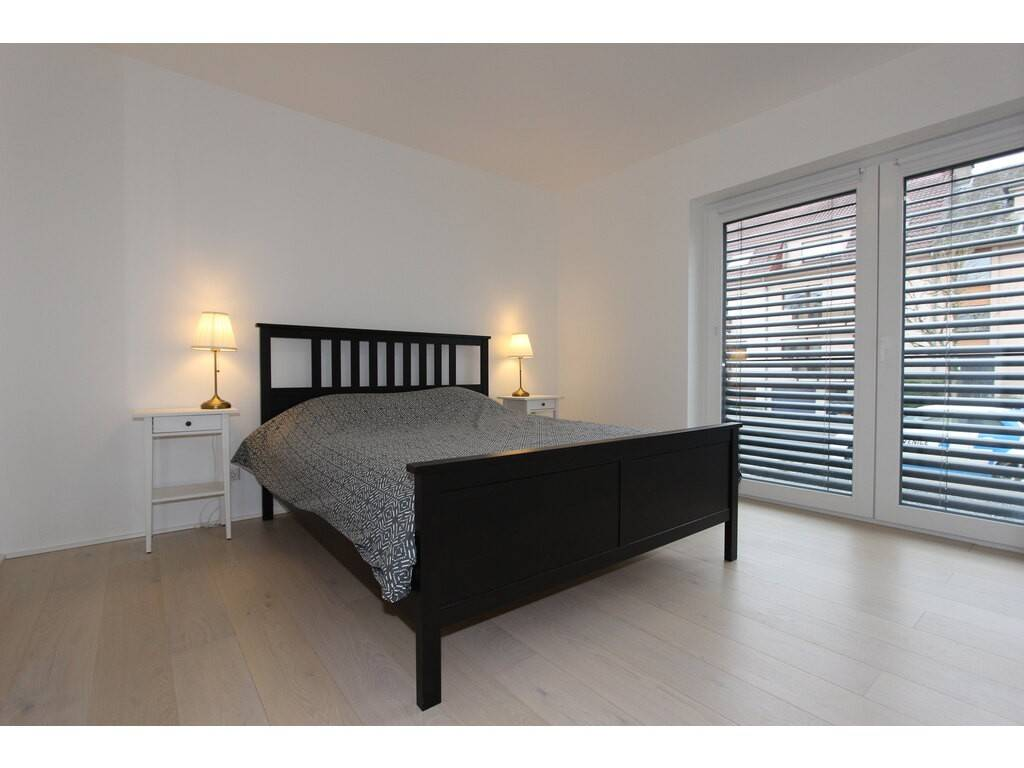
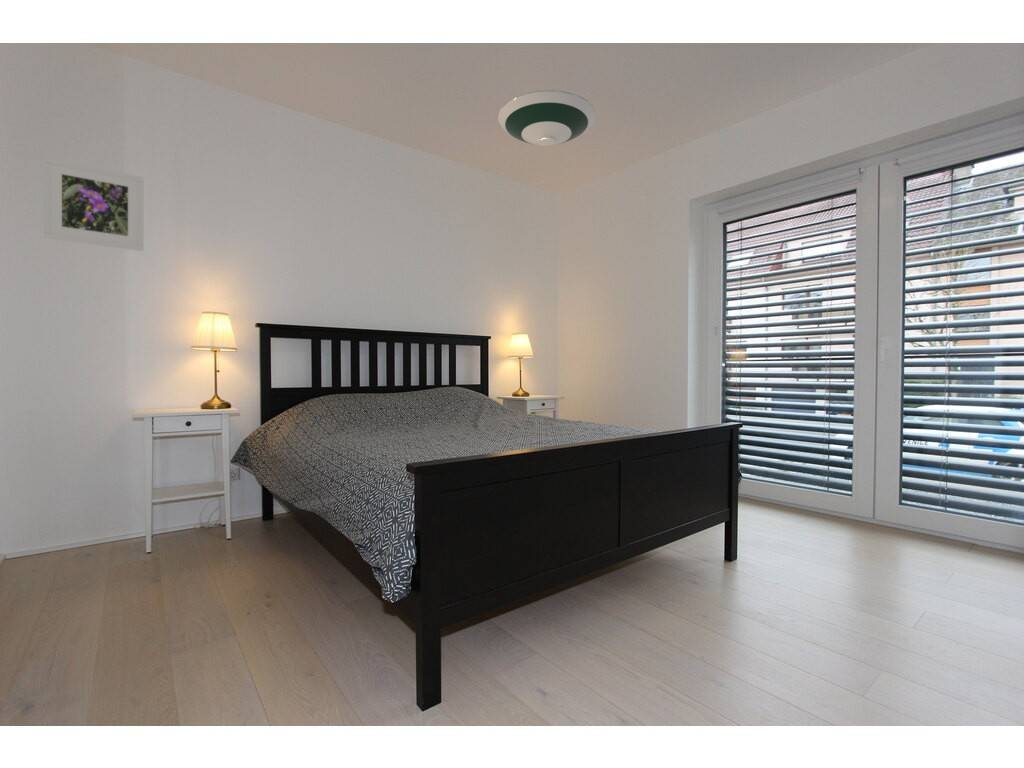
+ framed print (96, 206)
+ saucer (546, 130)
